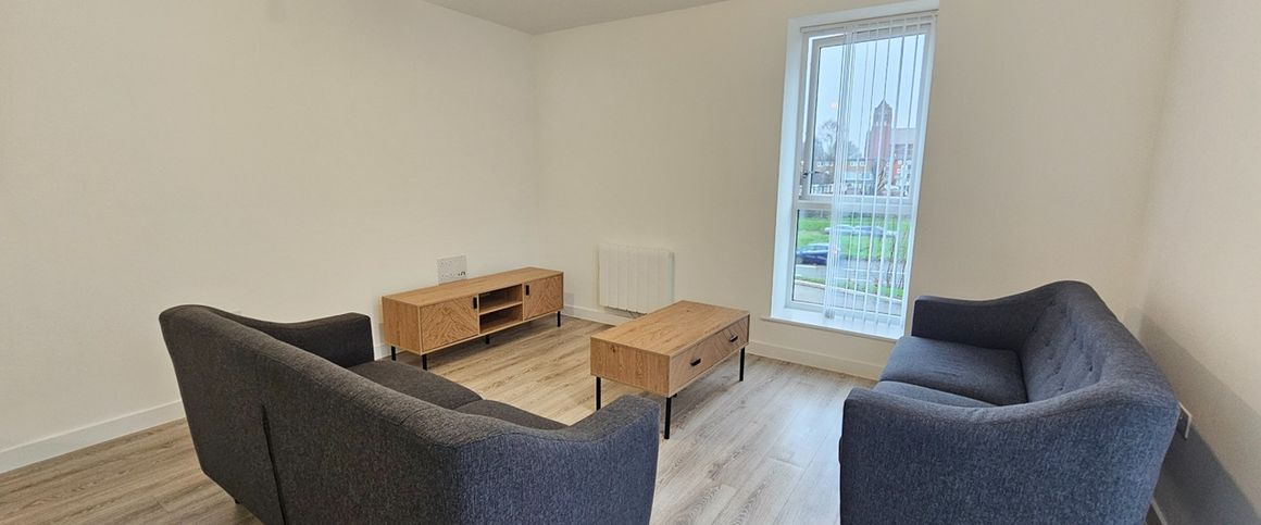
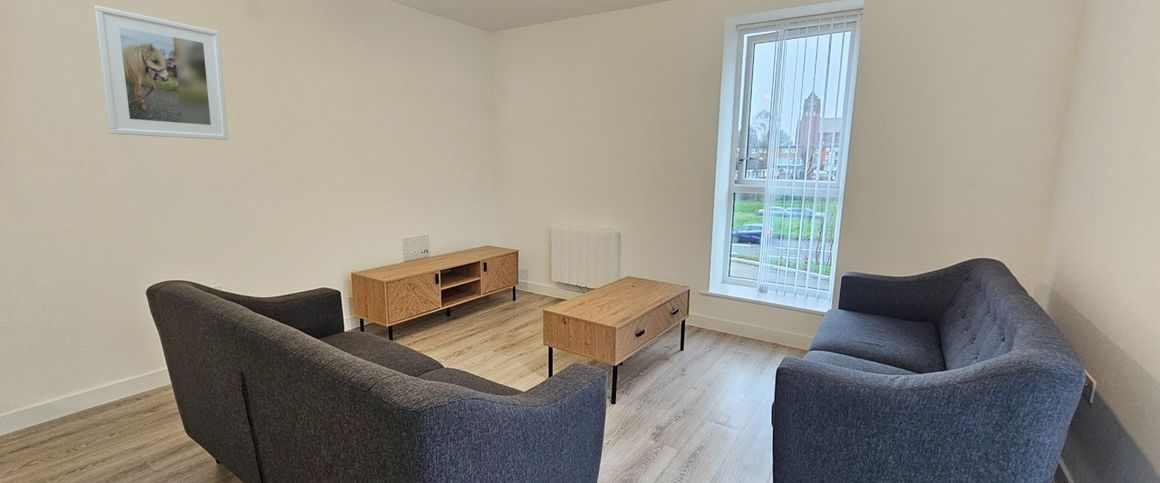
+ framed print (167, 79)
